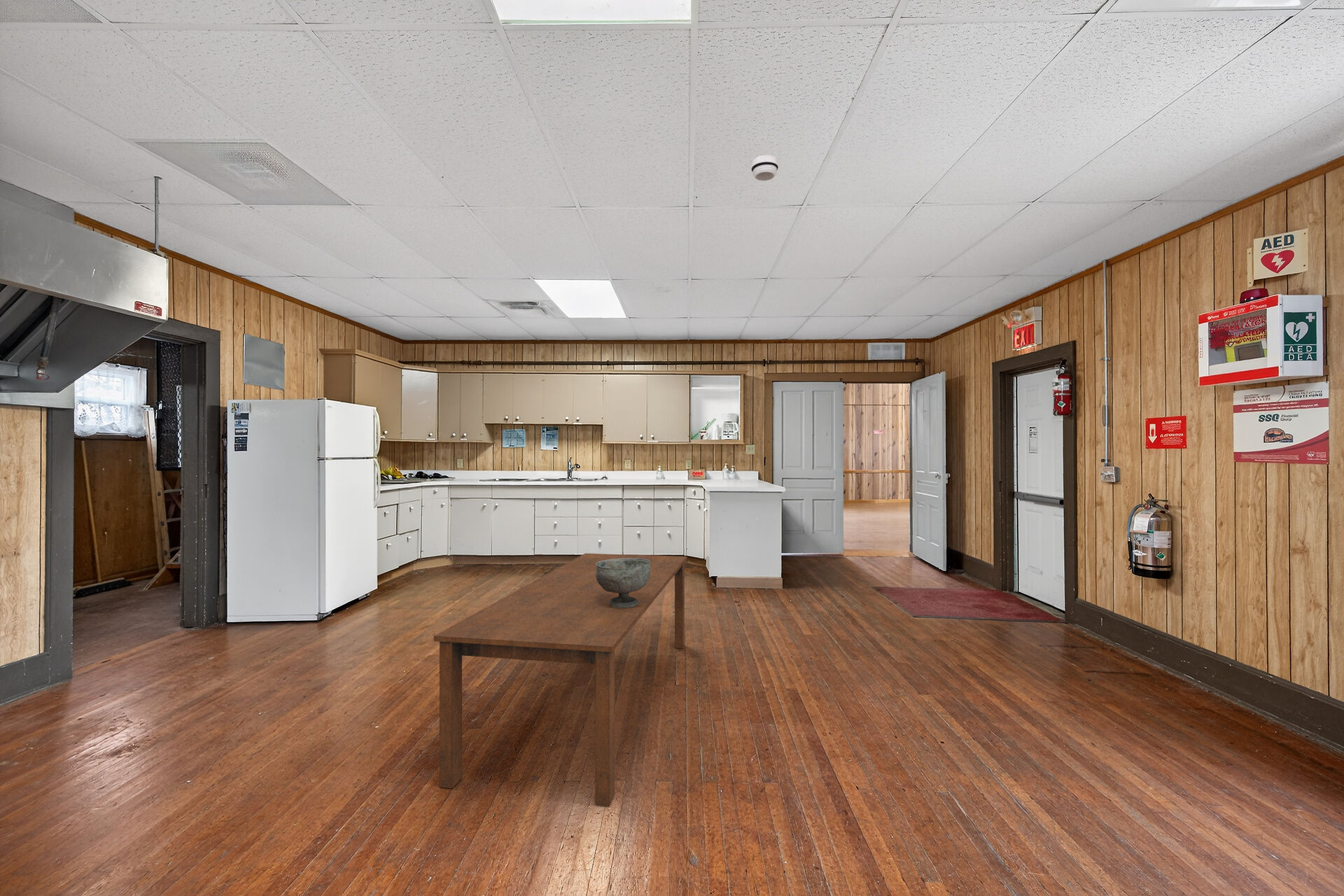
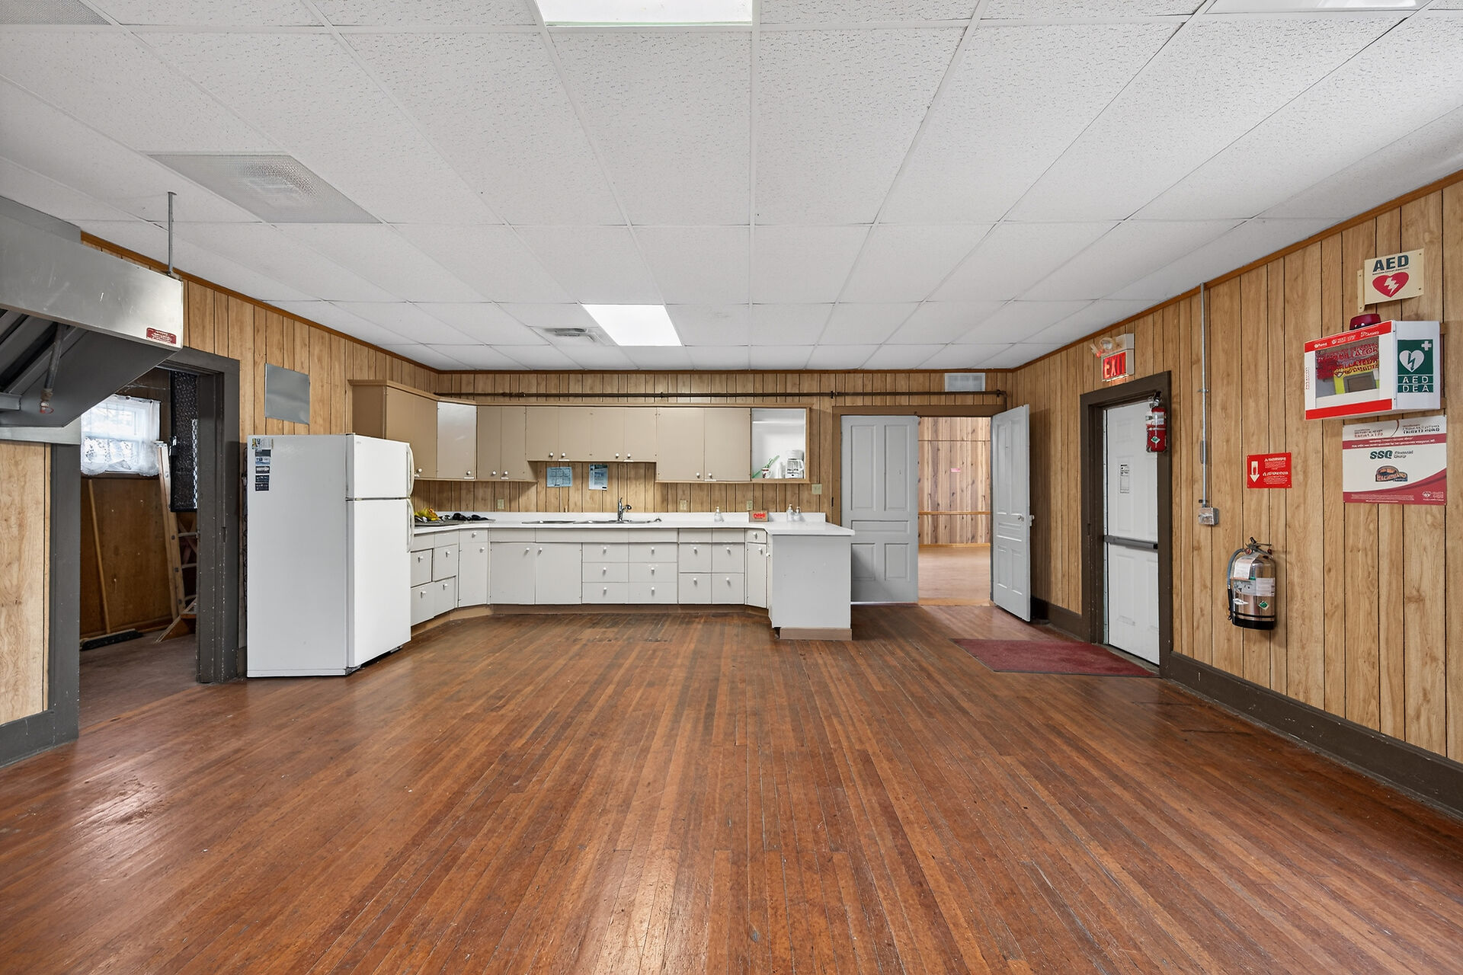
- decorative bowl (622, 582)
- smoke detector (764, 168)
- dining table (594, 641)
